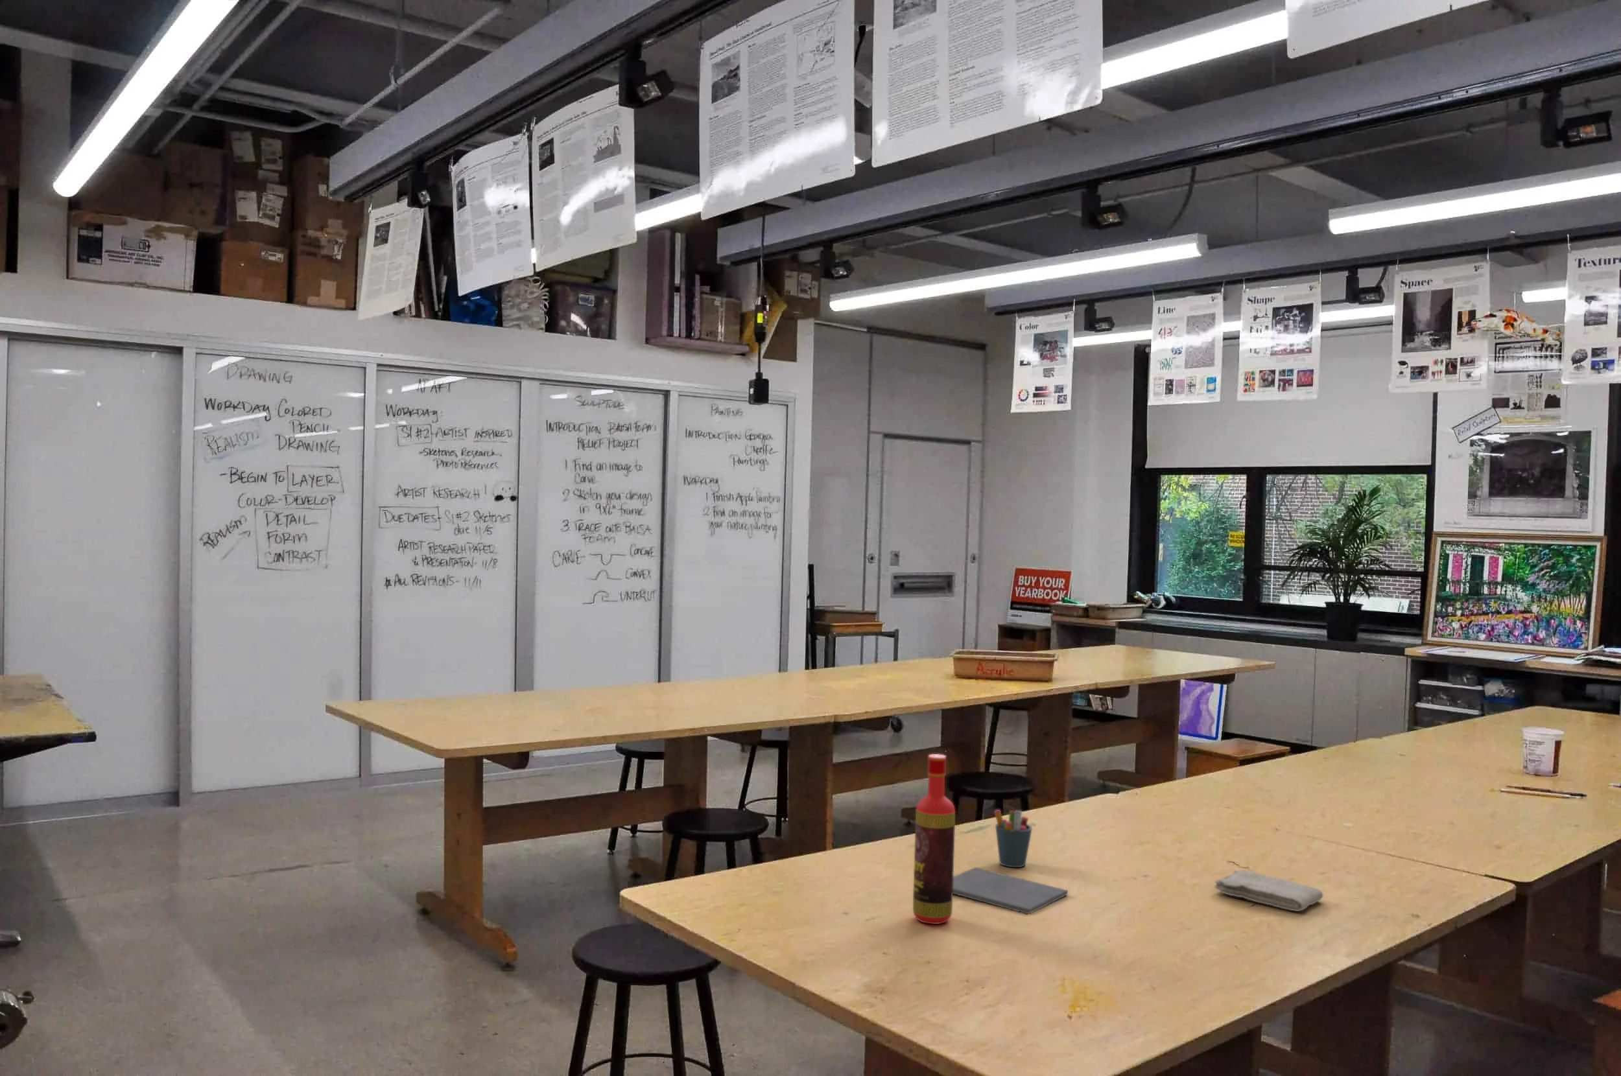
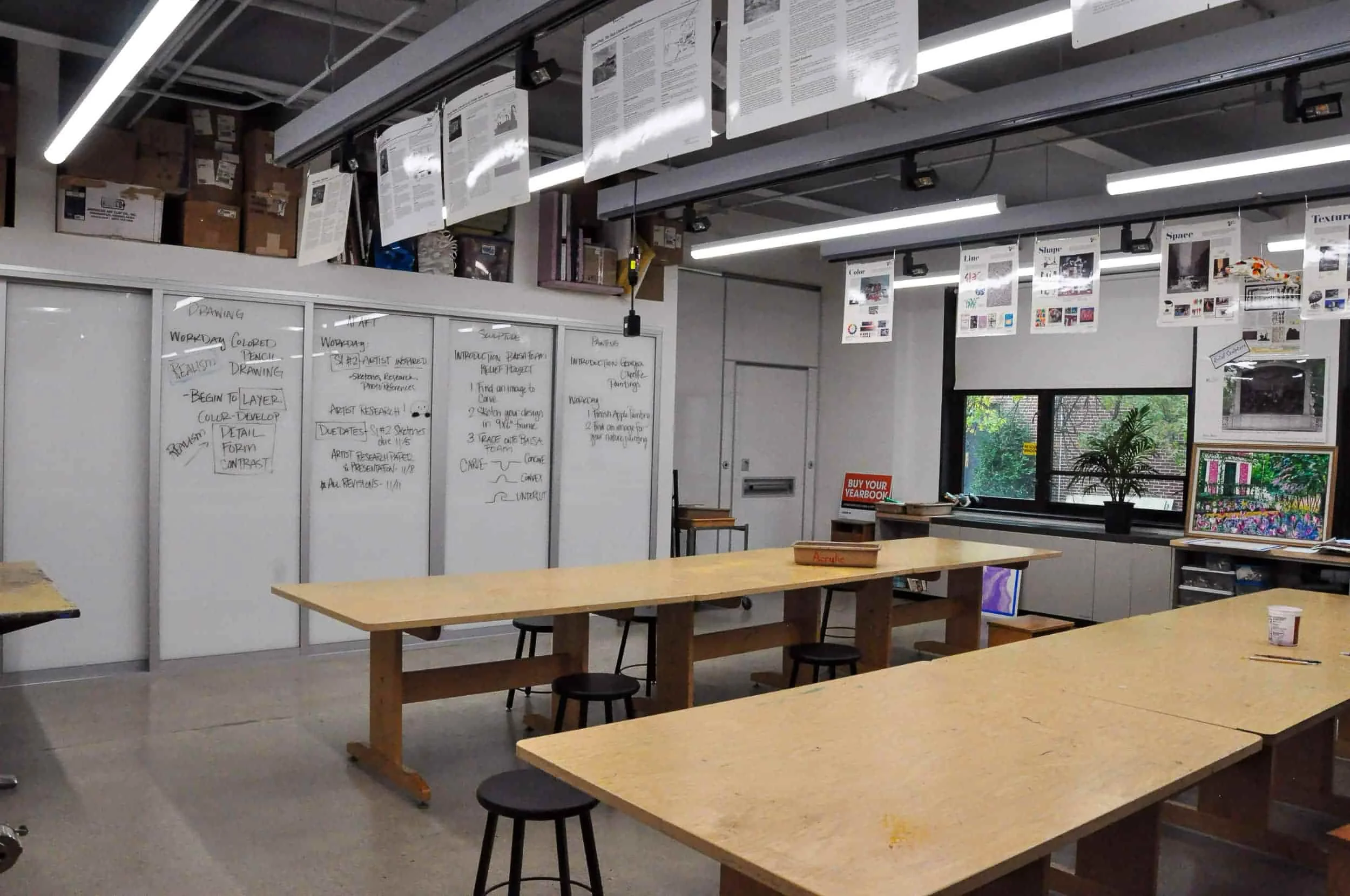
- pen holder (1012, 835)
- notepad (1000, 890)
- bottle (934, 837)
- washcloth (1268, 889)
